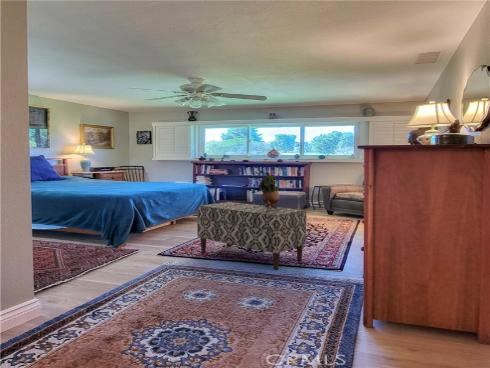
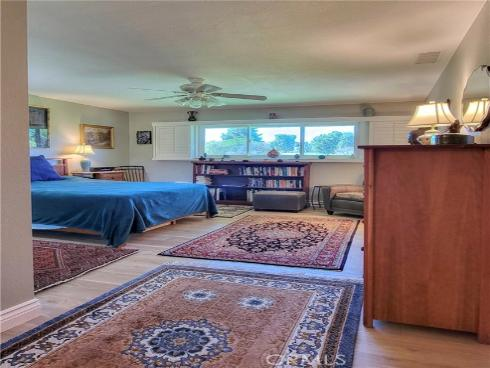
- bench (249, 231)
- potted plant (268, 189)
